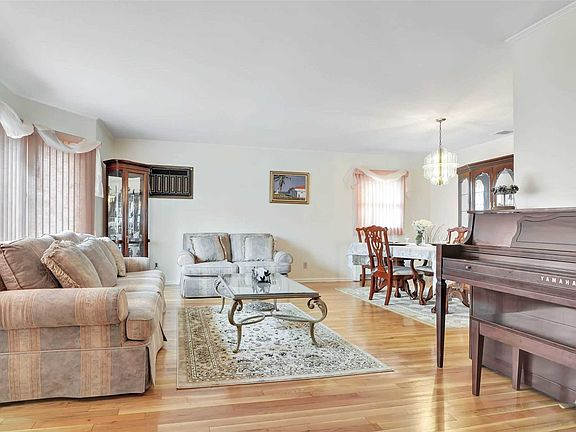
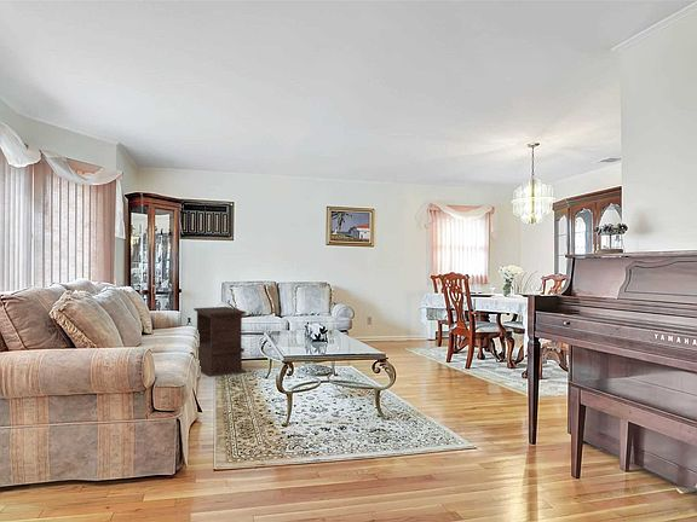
+ side table (218, 338)
